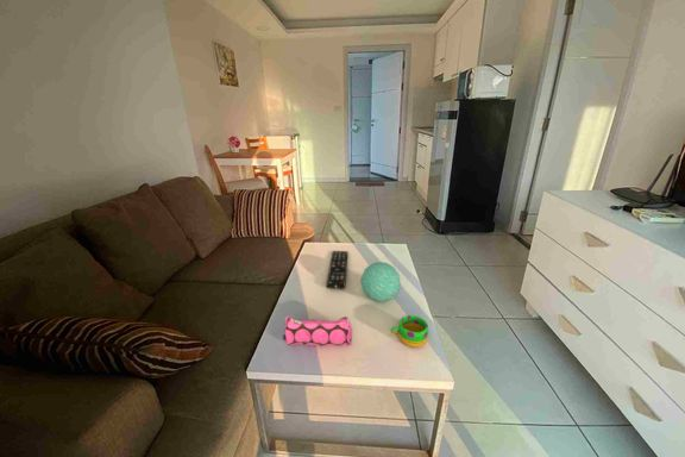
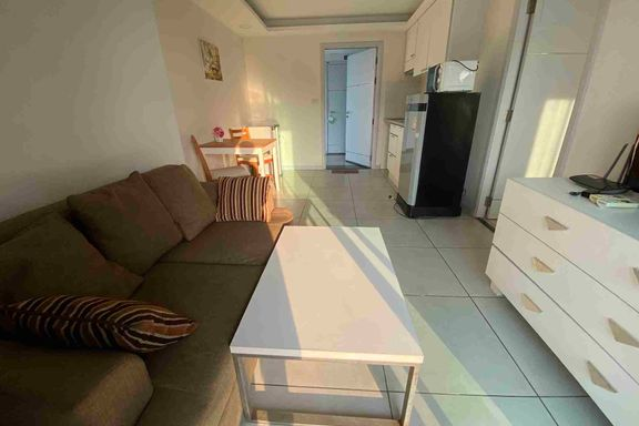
- pencil case (318, 330)
- mug (409, 331)
- decorative ball (381, 281)
- remote control (338, 267)
